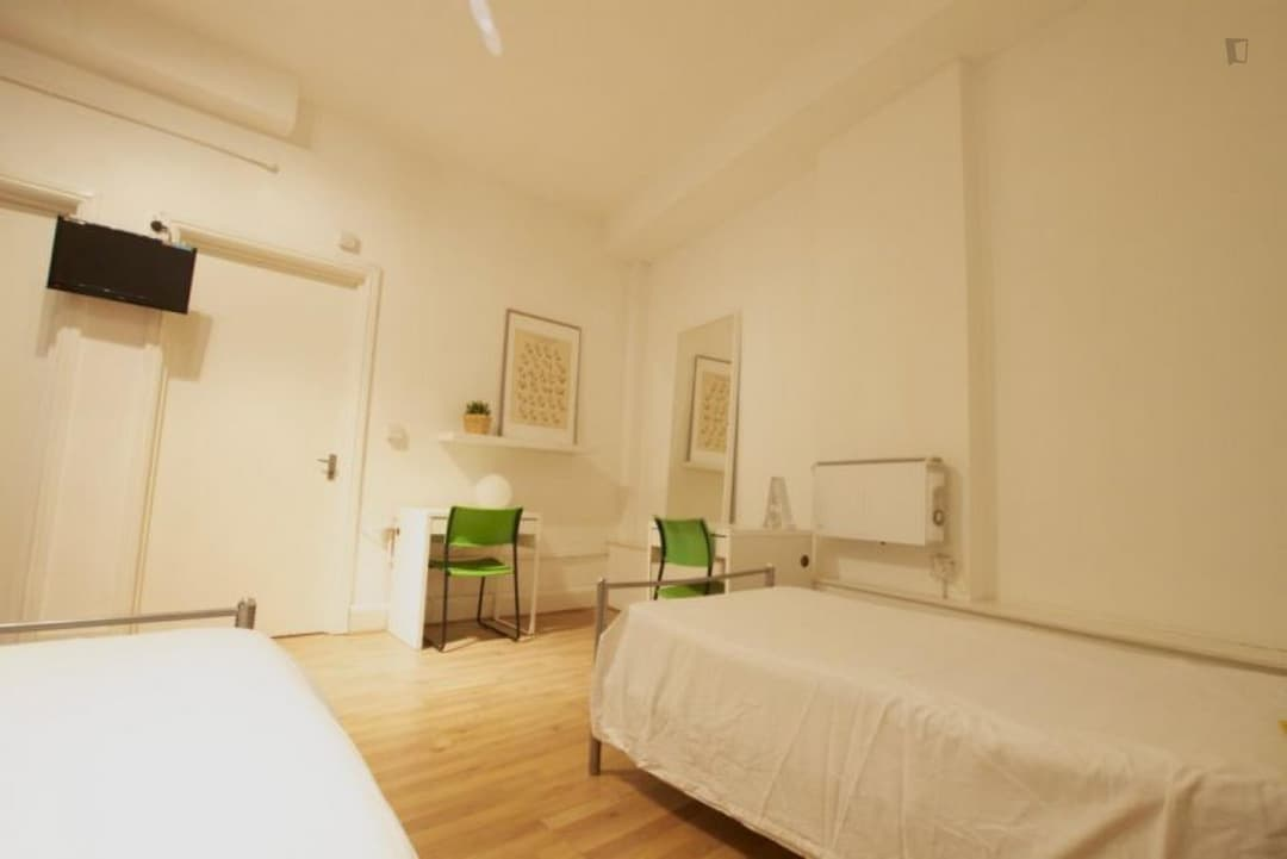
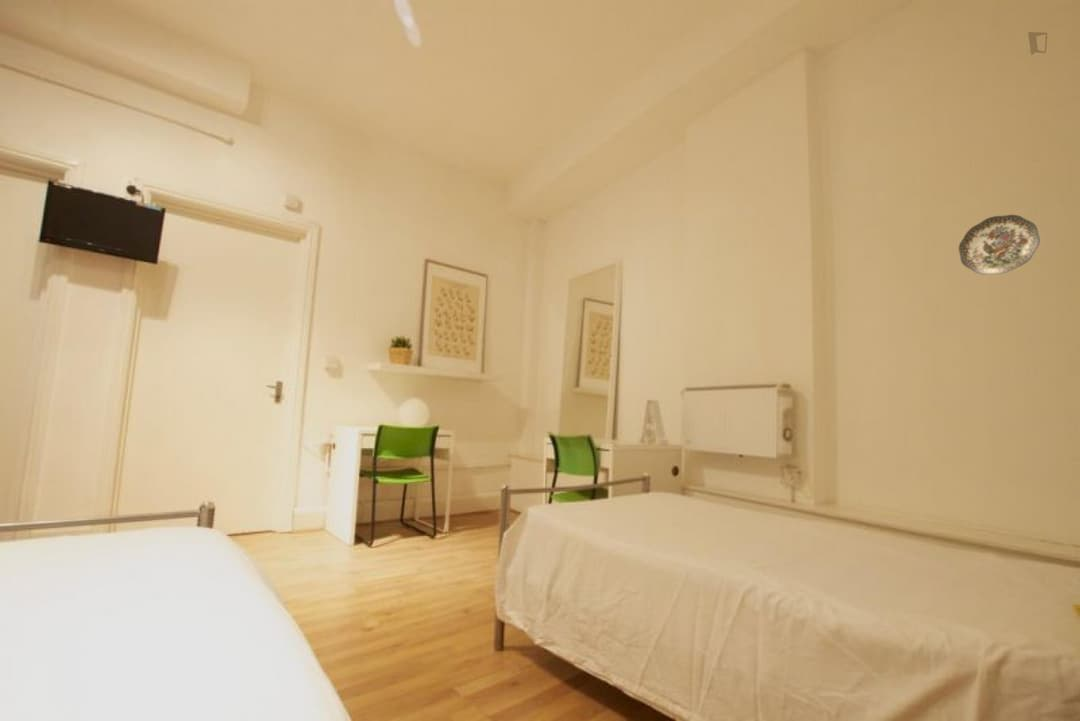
+ decorative plate (997, 245)
